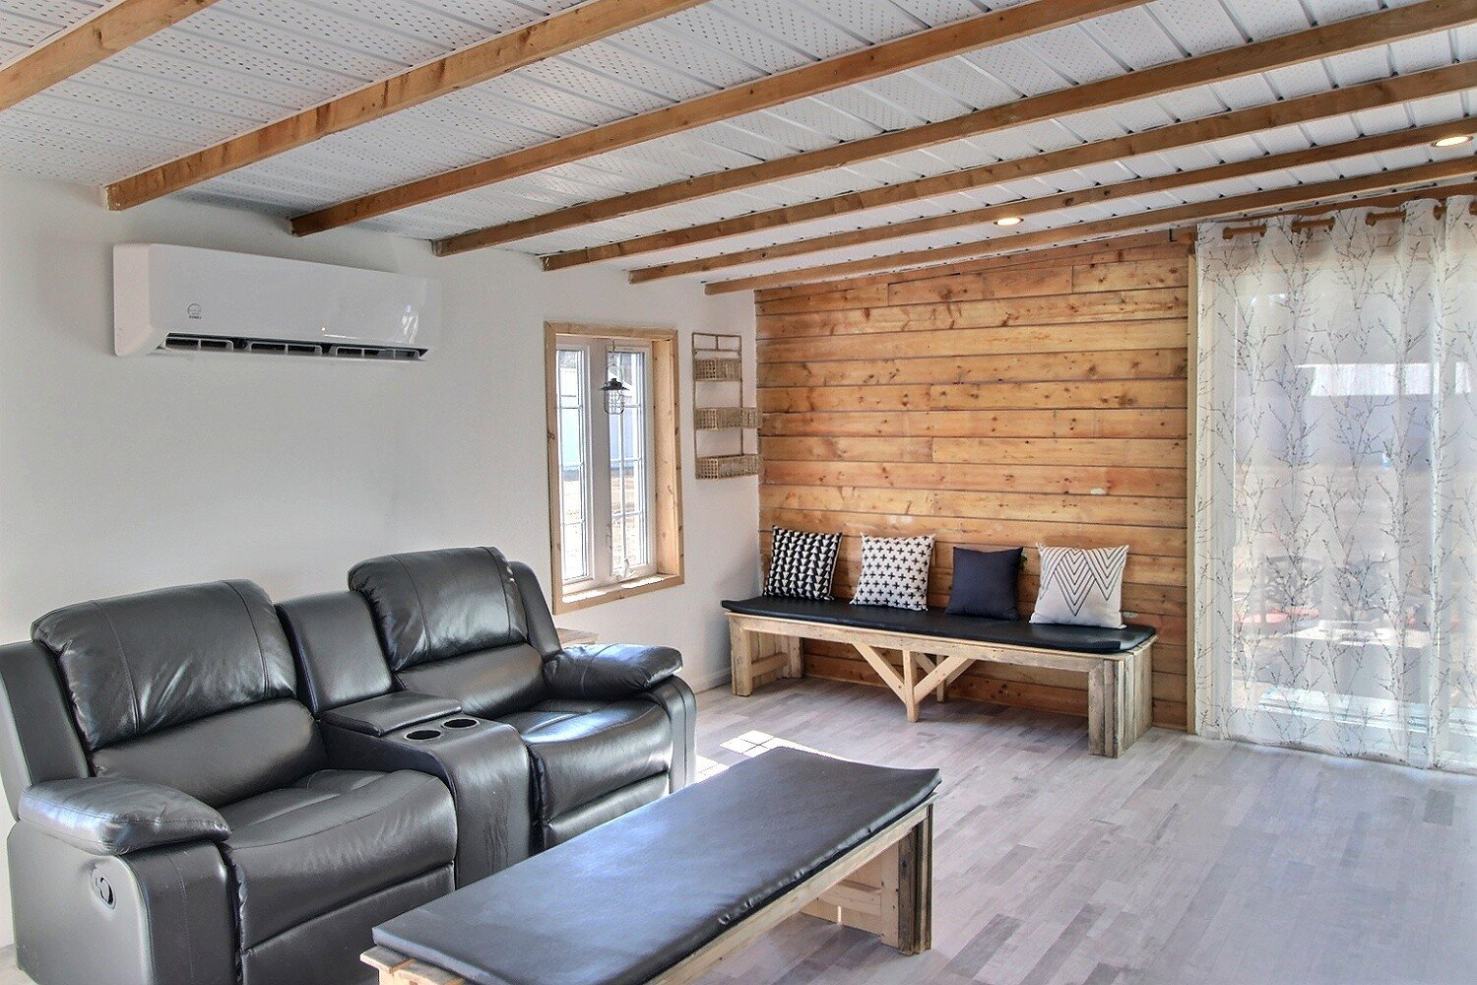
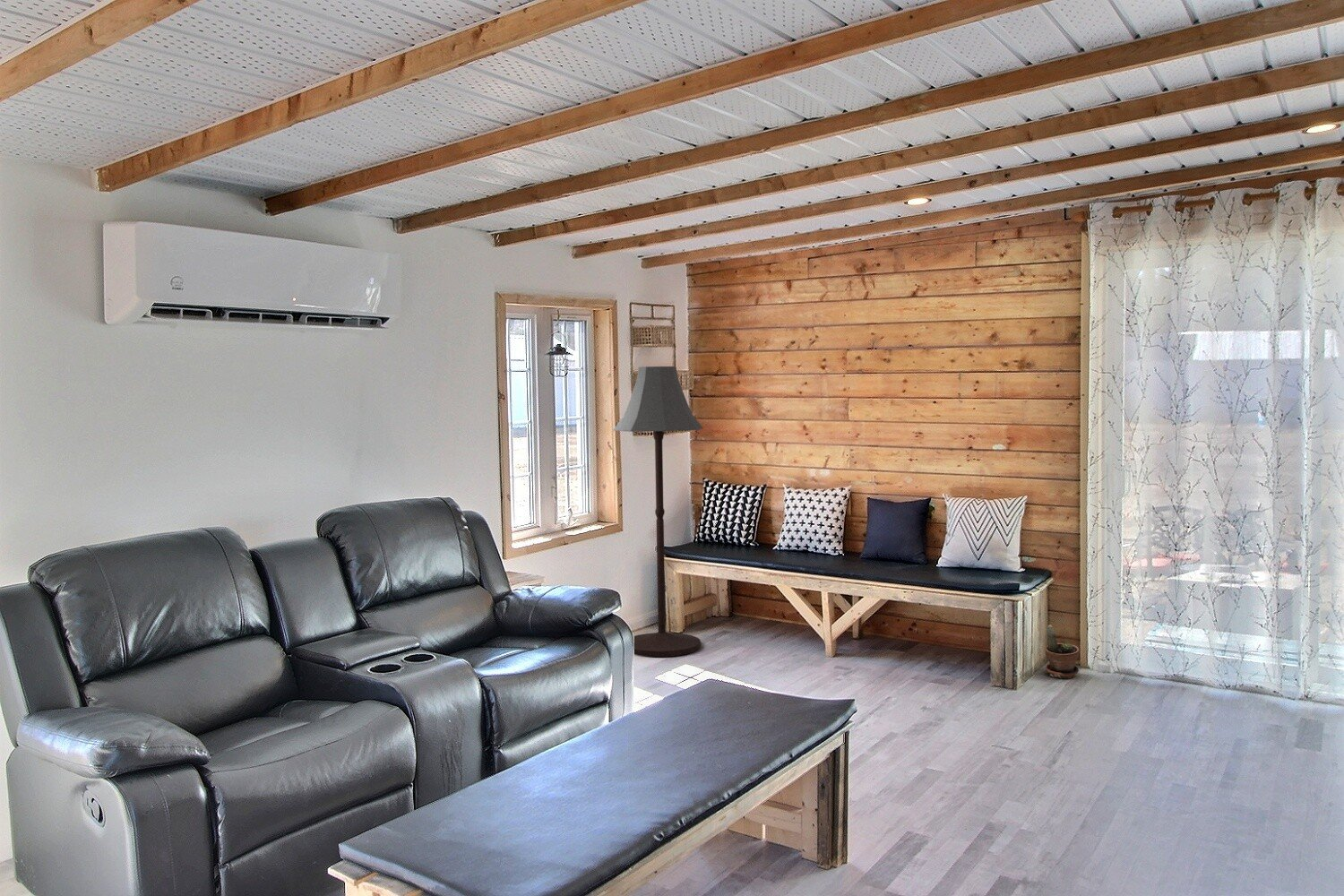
+ floor lamp (659, 507)
+ potted plant (1062, 650)
